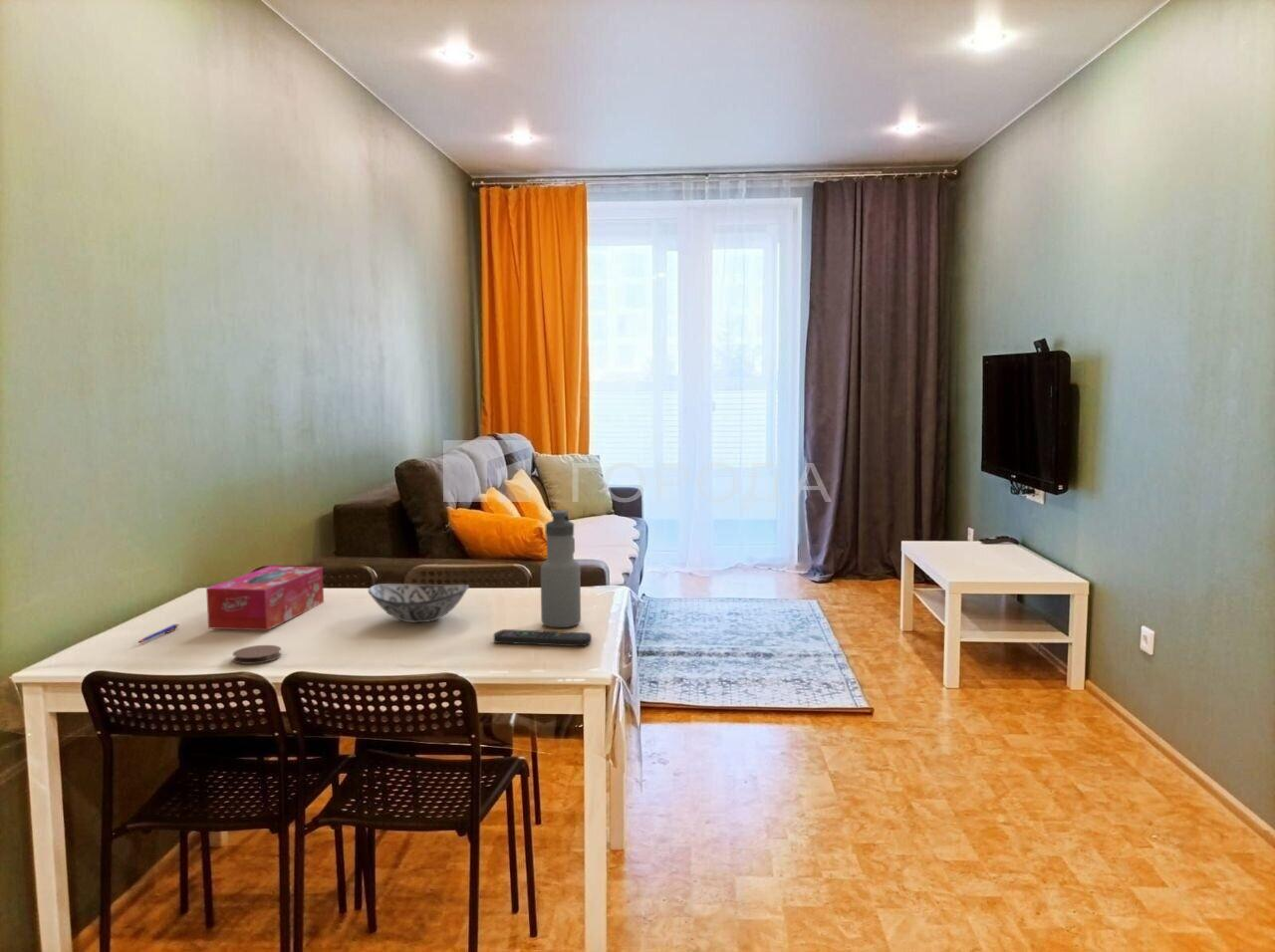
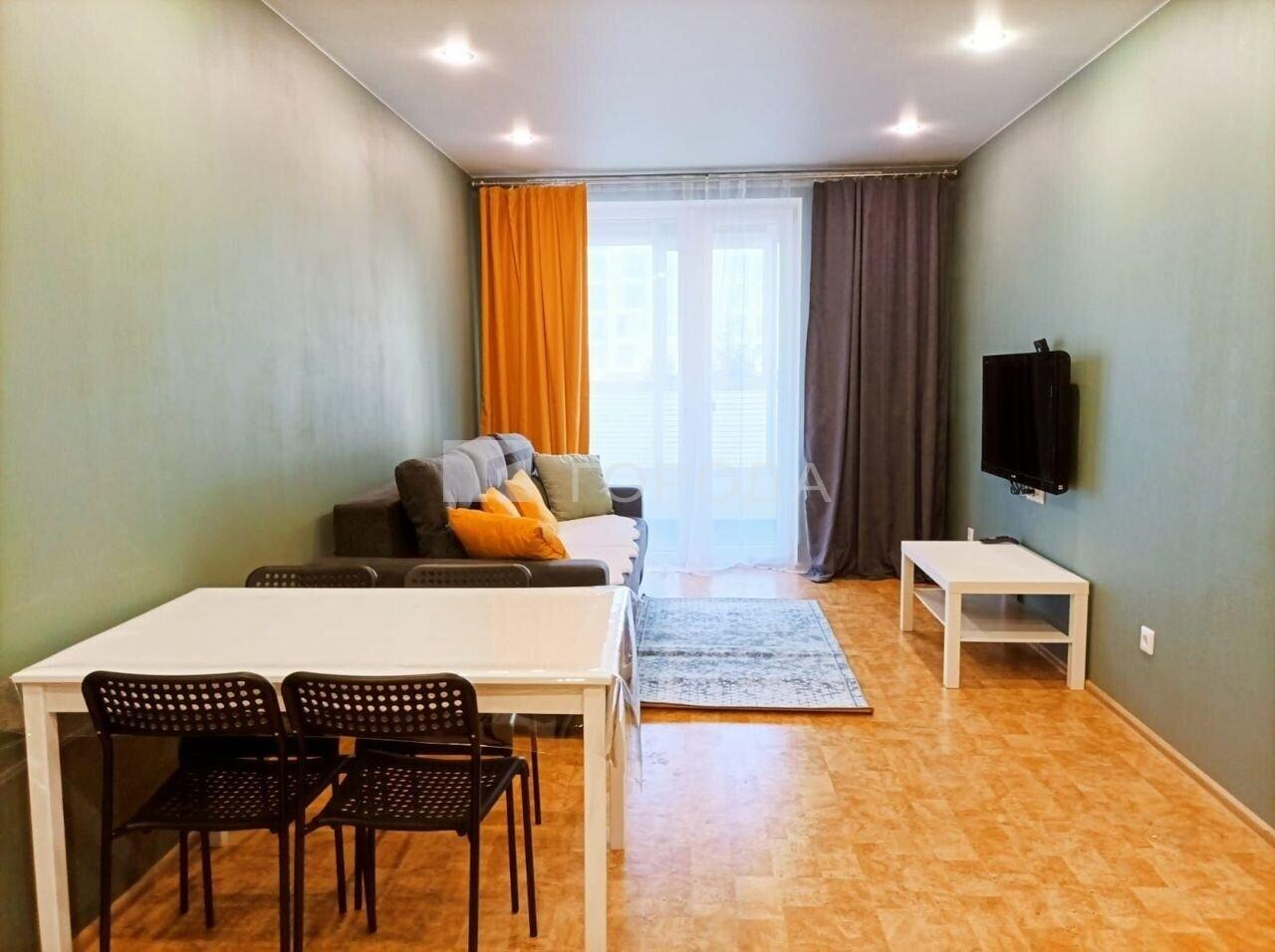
- tissue box (268, 595)
- decorative bowl (419, 602)
- remote control (542, 637)
- pen (158, 632)
- coaster (257, 654)
- water bottle (560, 567)
